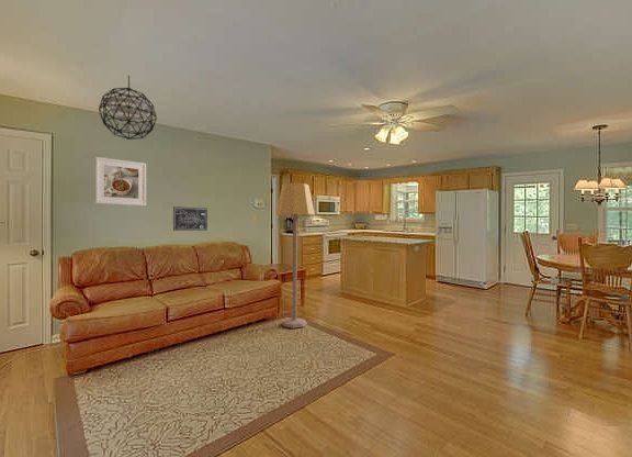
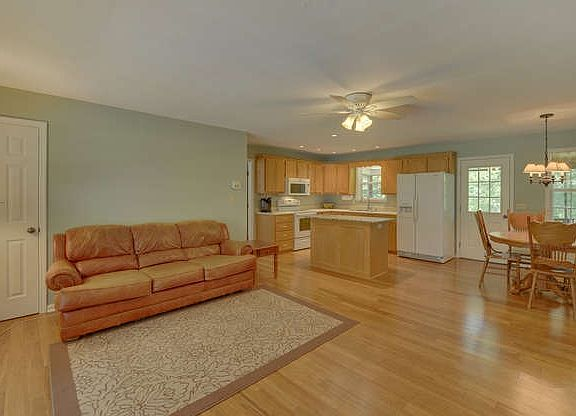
- lamp (294, 254)
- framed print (122, 182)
- pendant light (128, 107)
- wall art (191, 219)
